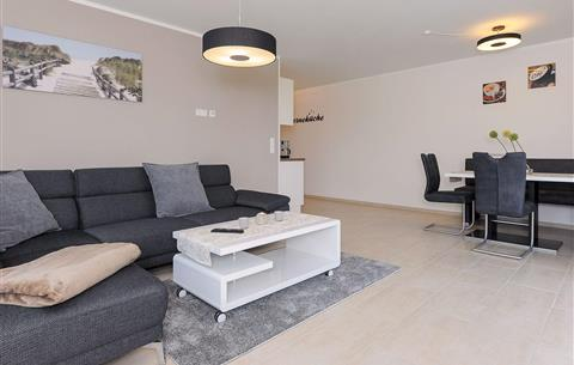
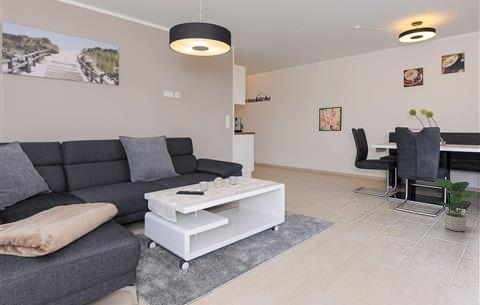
+ potted plant (457, 202)
+ wall art (330, 119)
